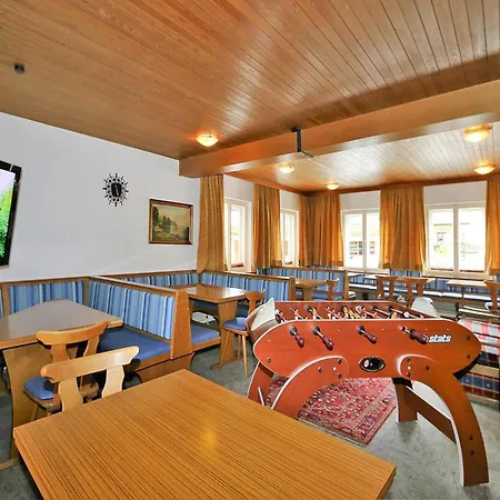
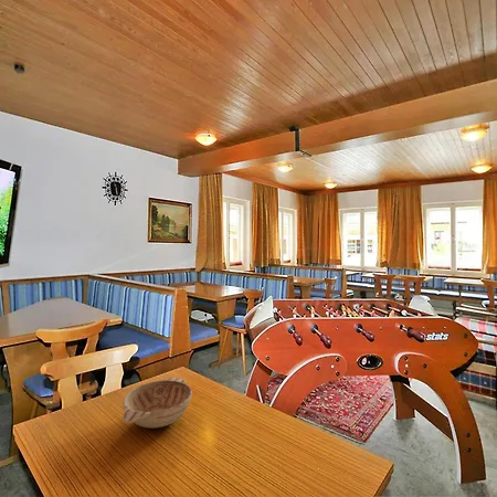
+ decorative bowl (158, 406)
